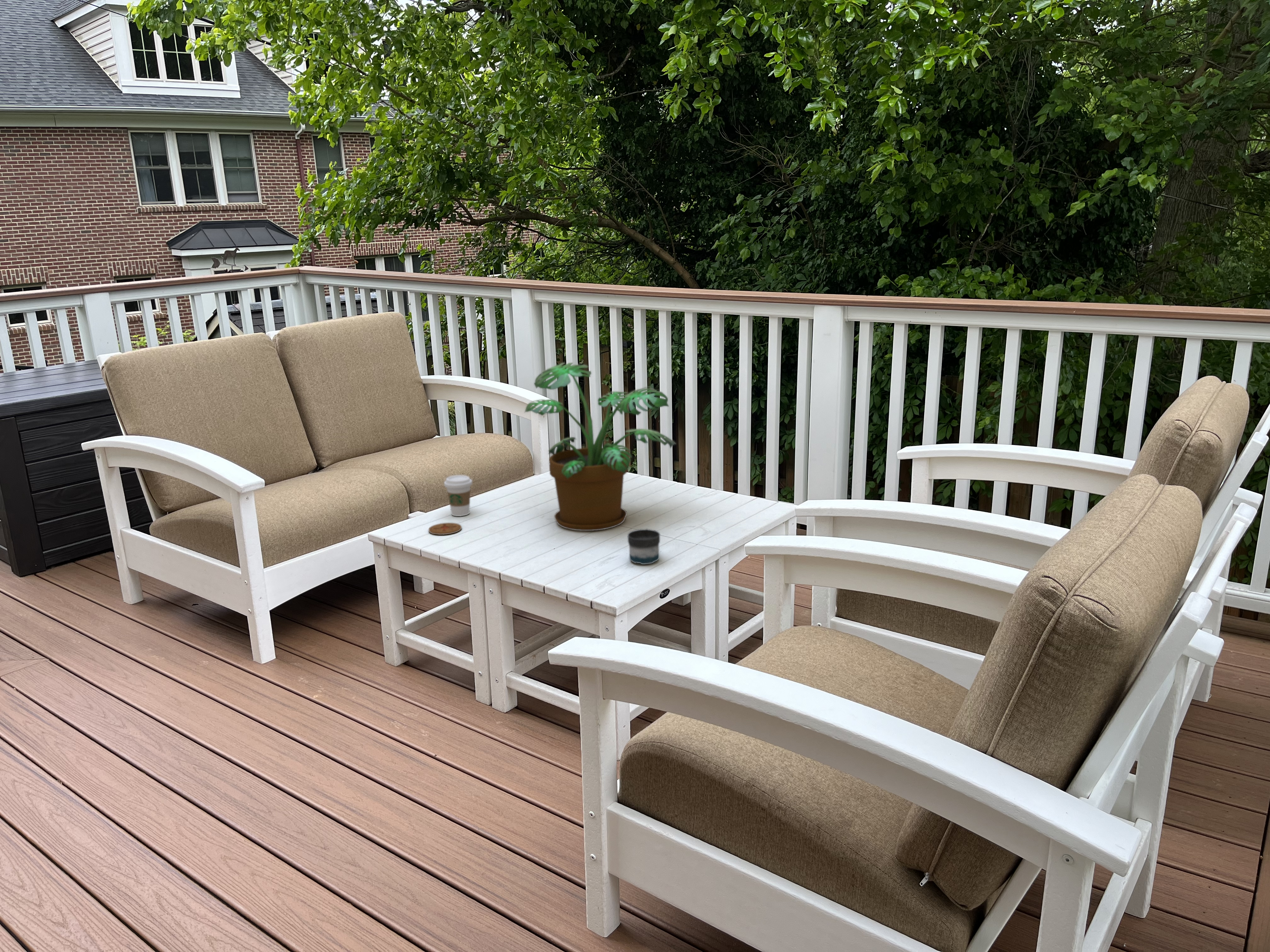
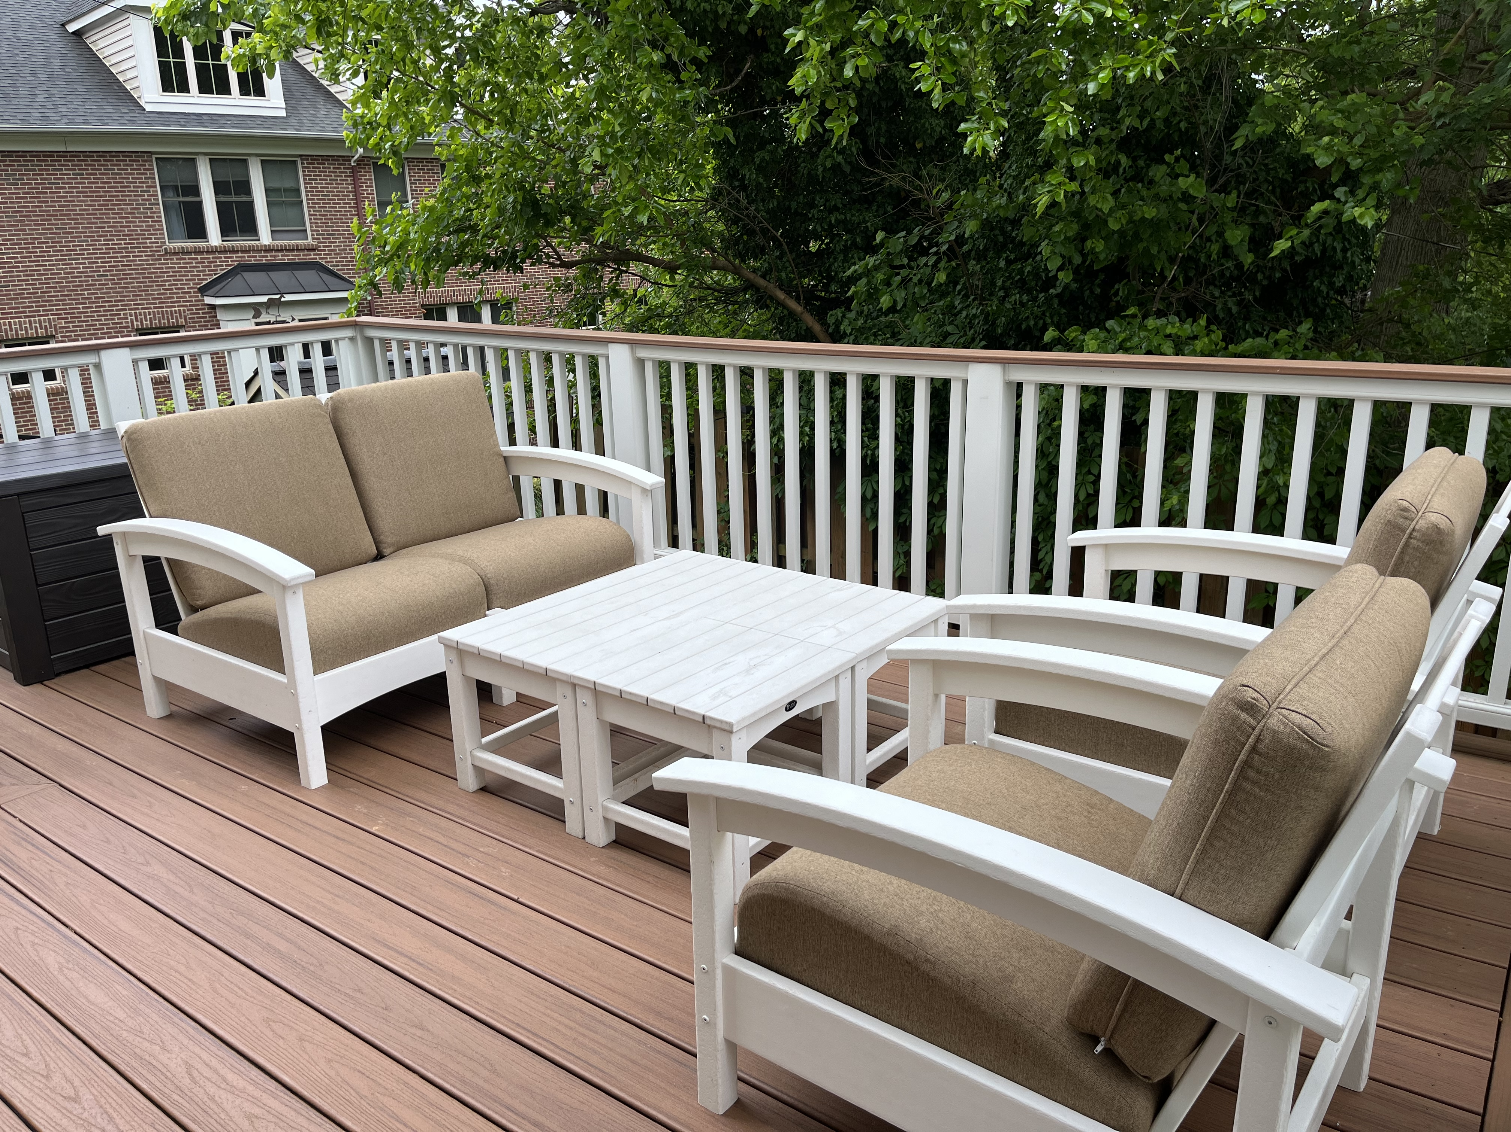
- mug (643, 546)
- coaster (445, 529)
- potted plant (599, 444)
- coffee cup (459, 496)
